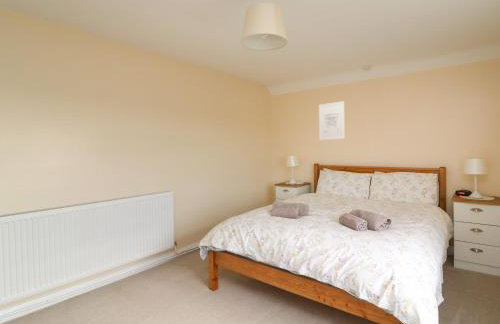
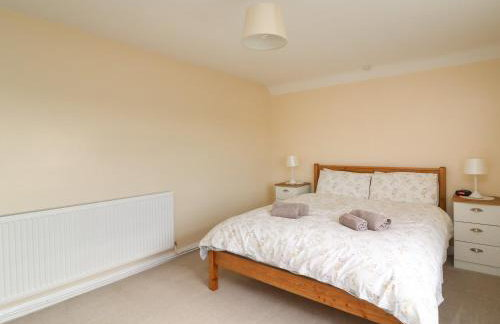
- wall art (331, 121)
